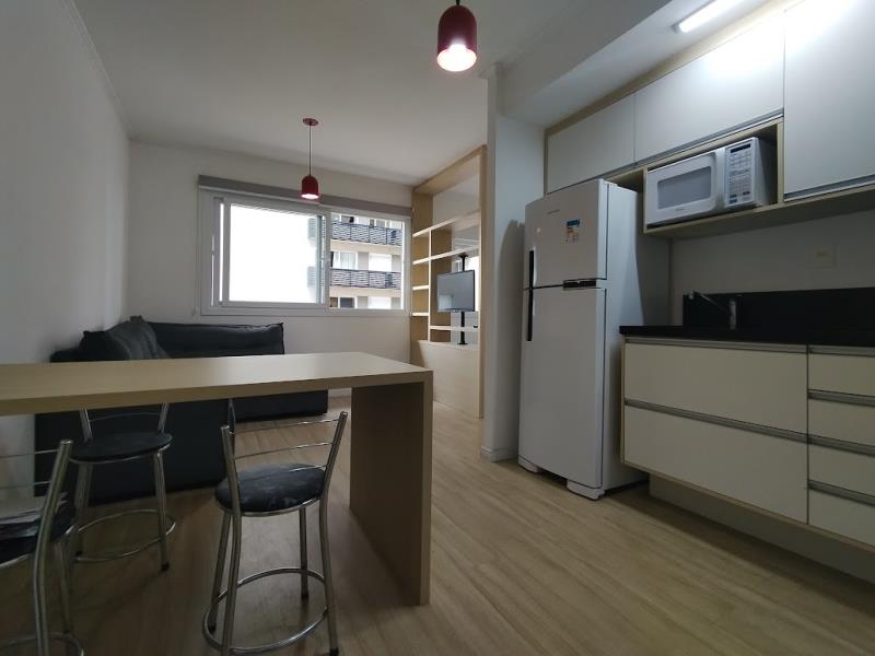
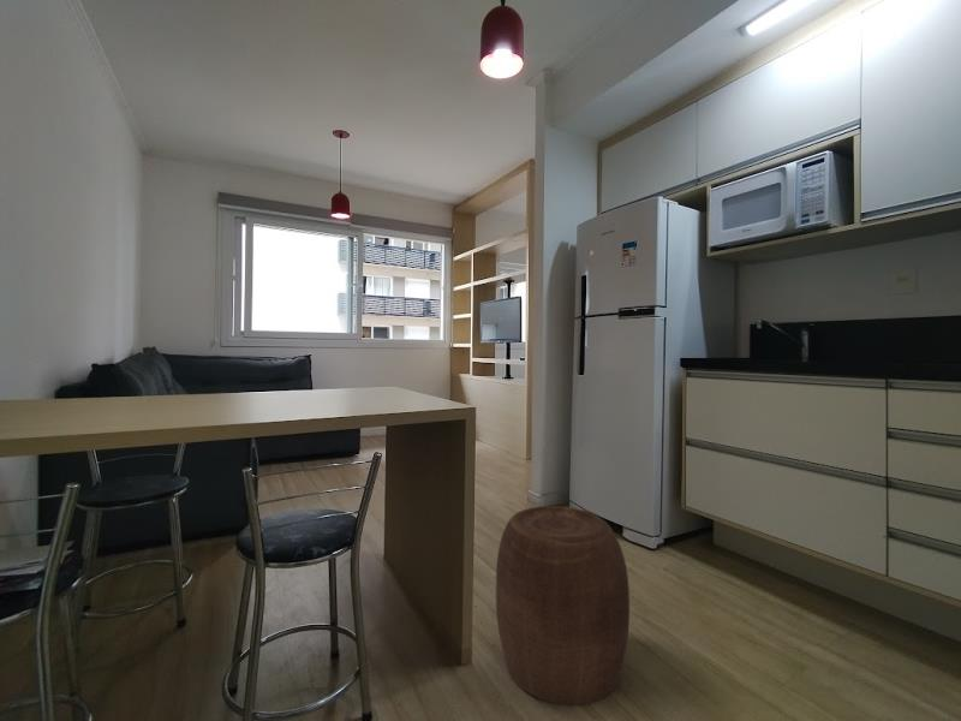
+ stool (560, 591)
